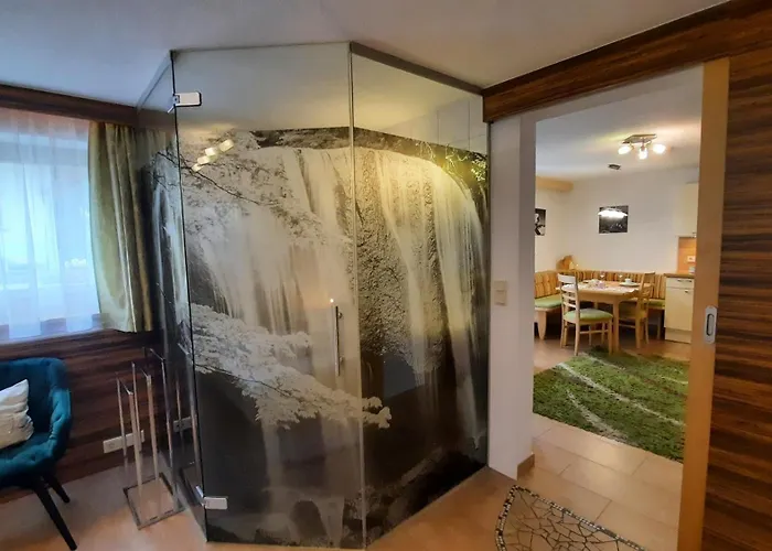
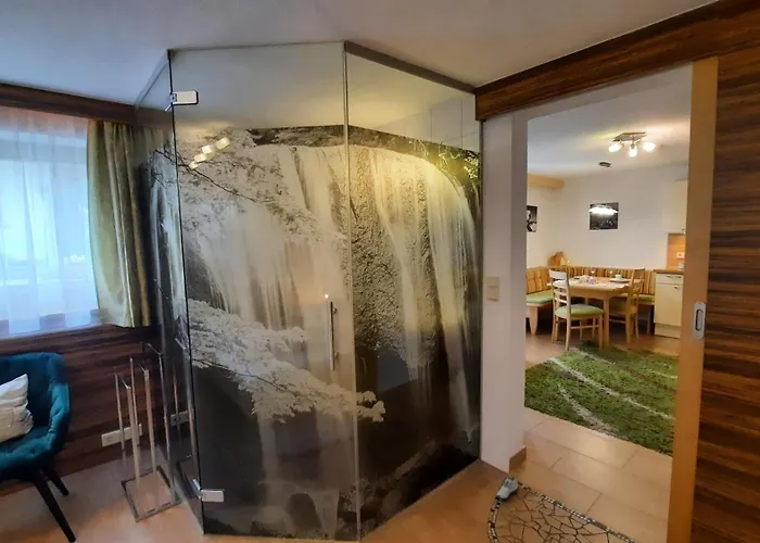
+ shoe (507, 487)
